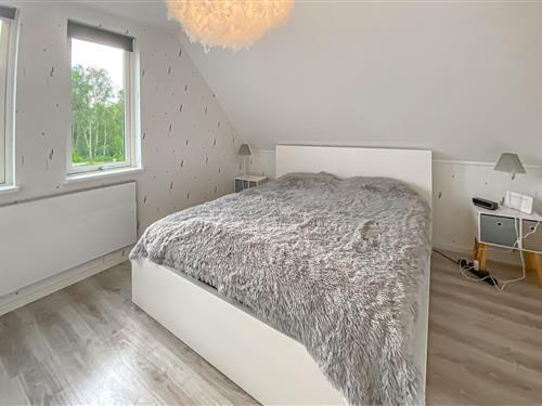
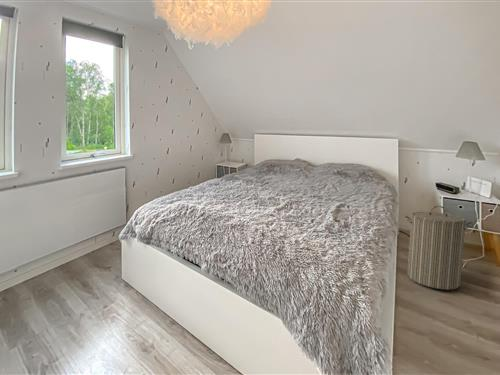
+ laundry hamper (435, 243)
